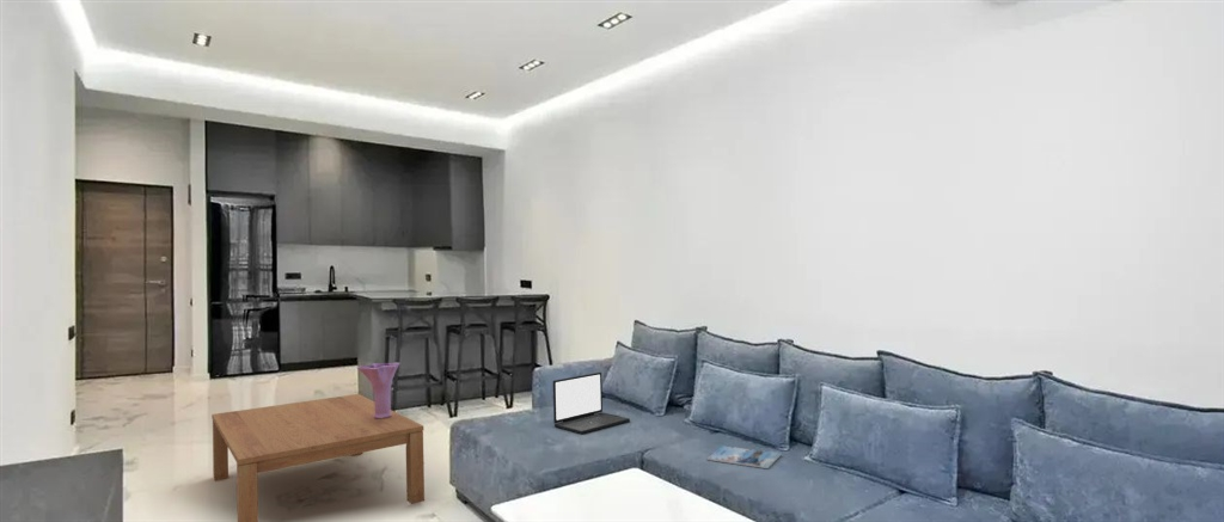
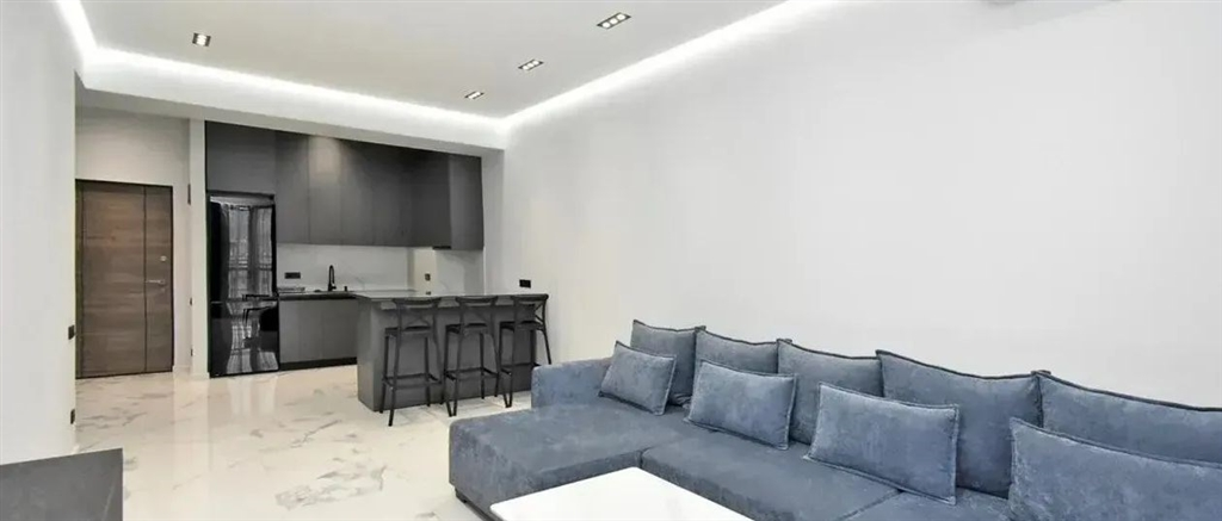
- laptop (592, 400)
- magazine (743, 456)
- coffee table (312, 454)
- vase (381, 389)
